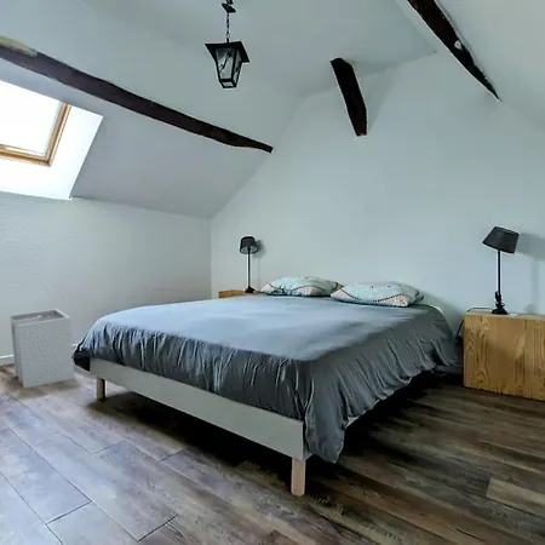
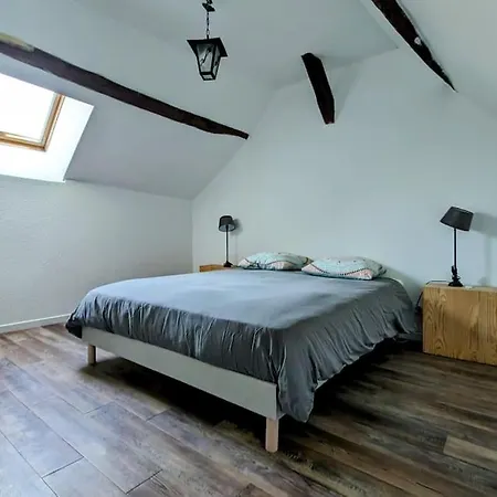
- laundry hamper (41, 346)
